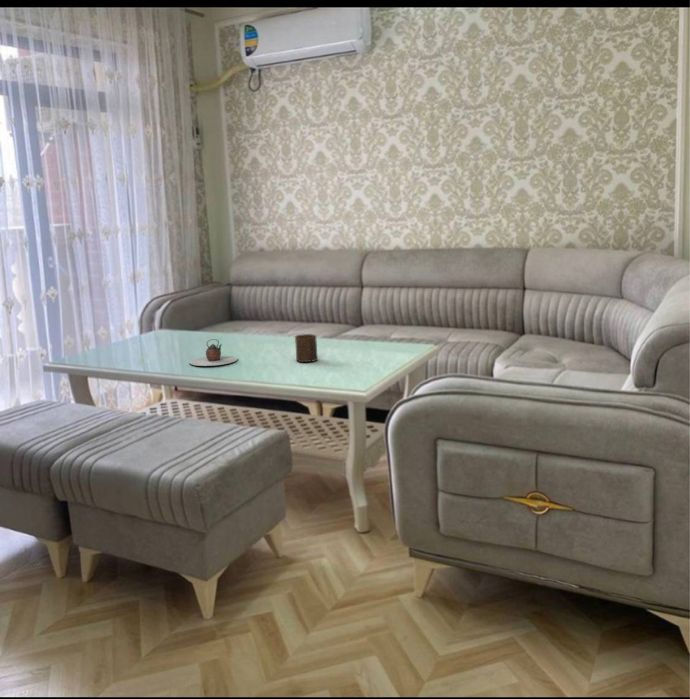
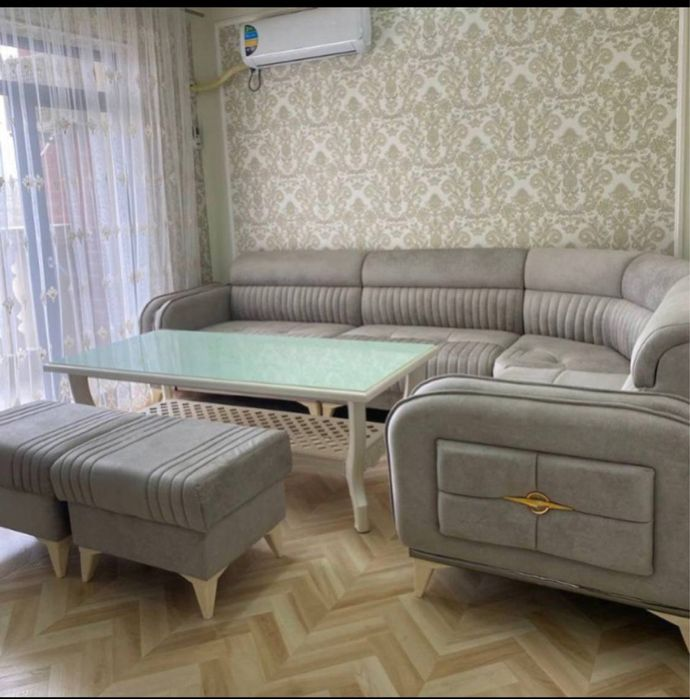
- teapot (212, 350)
- cup (306, 348)
